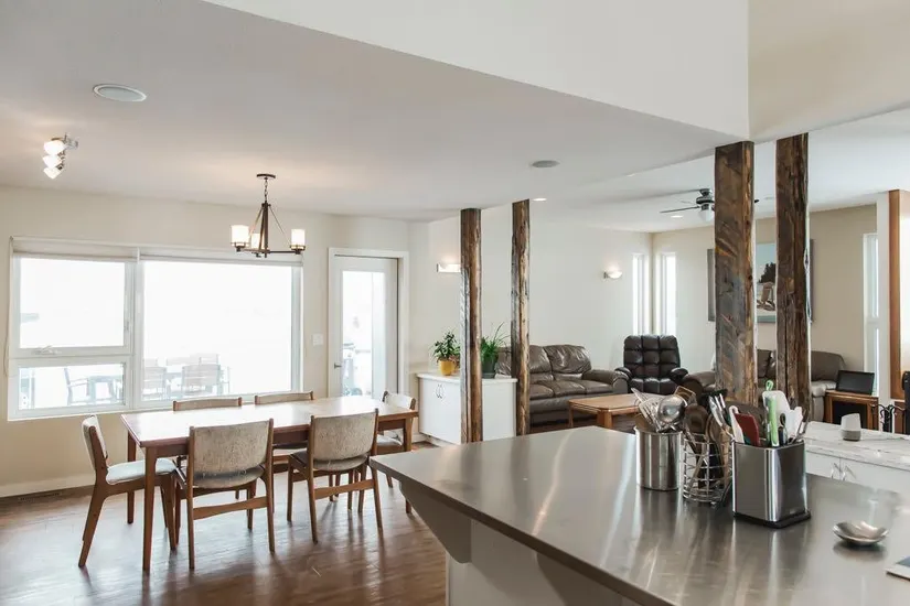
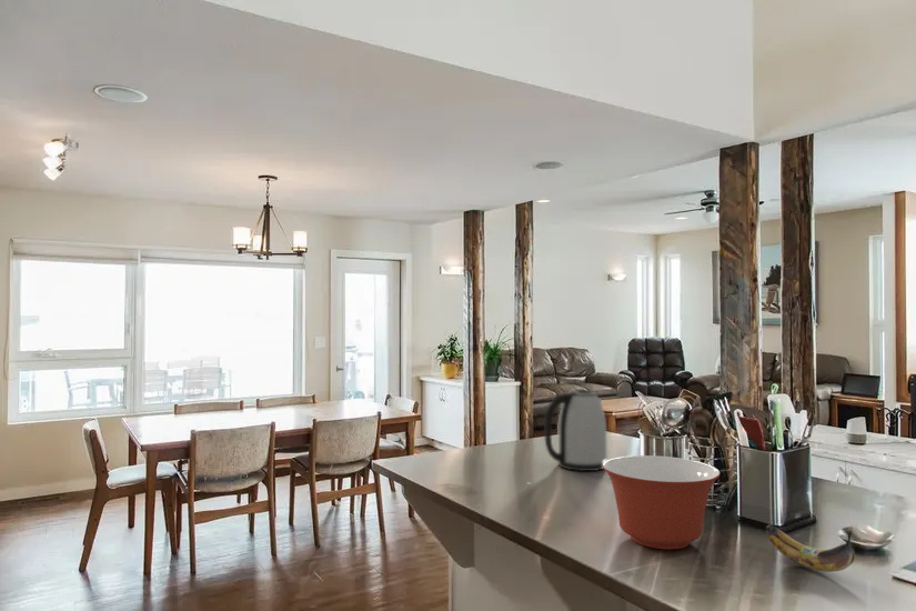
+ kettle (574, 428)
+ mixing bowl (660, 503)
+ banana (806, 545)
